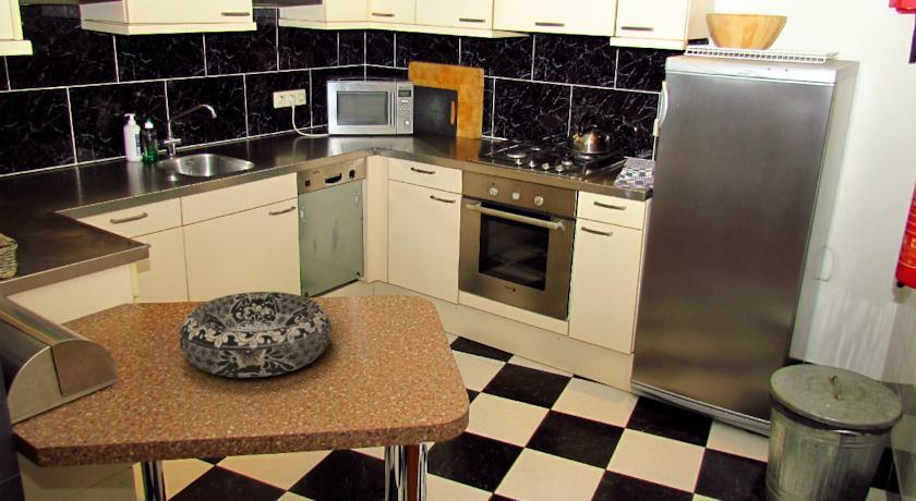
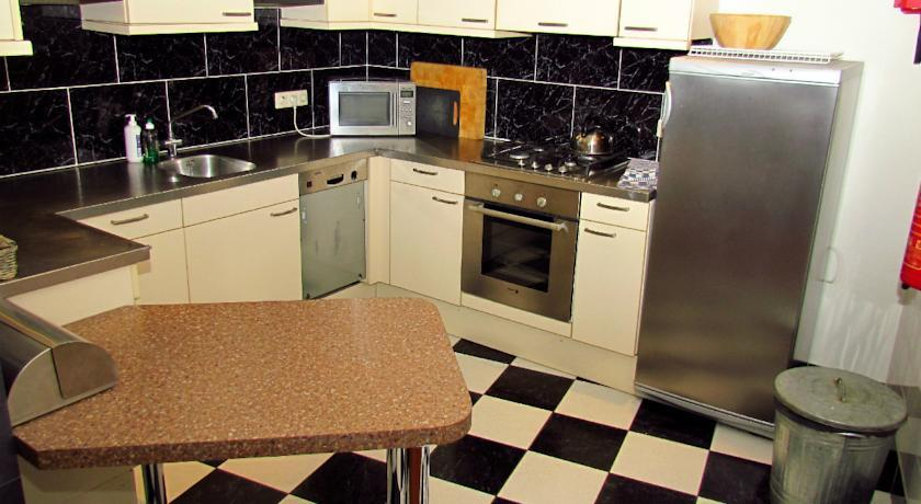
- decorative bowl (256, 332)
